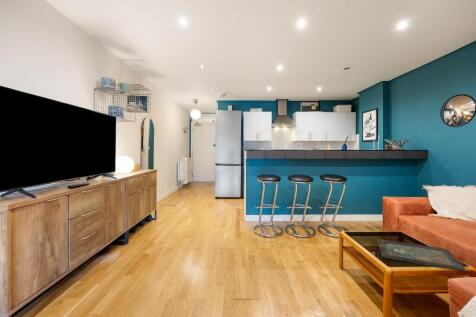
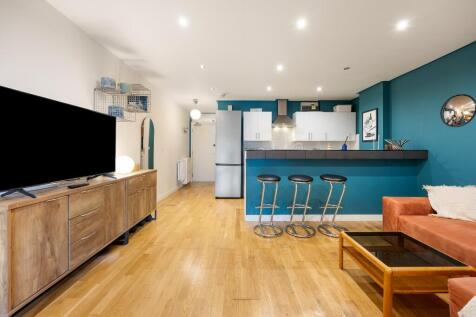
- decorative tray (415, 253)
